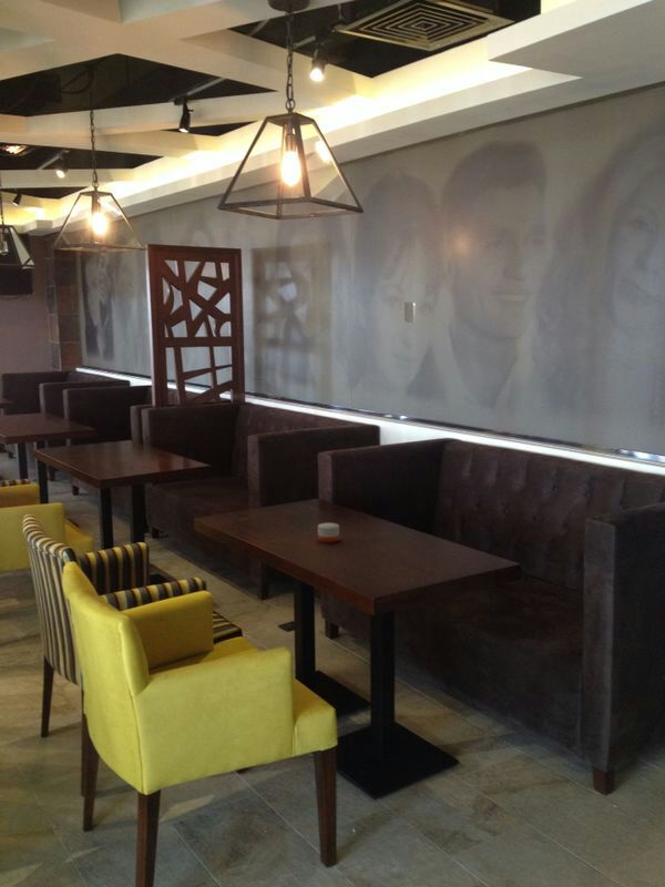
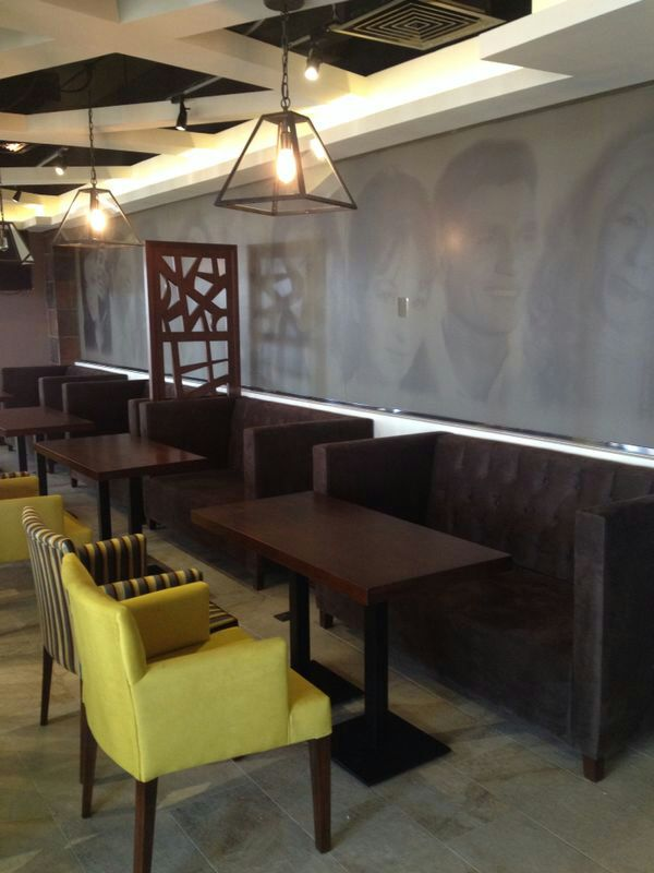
- candle (328, 524)
